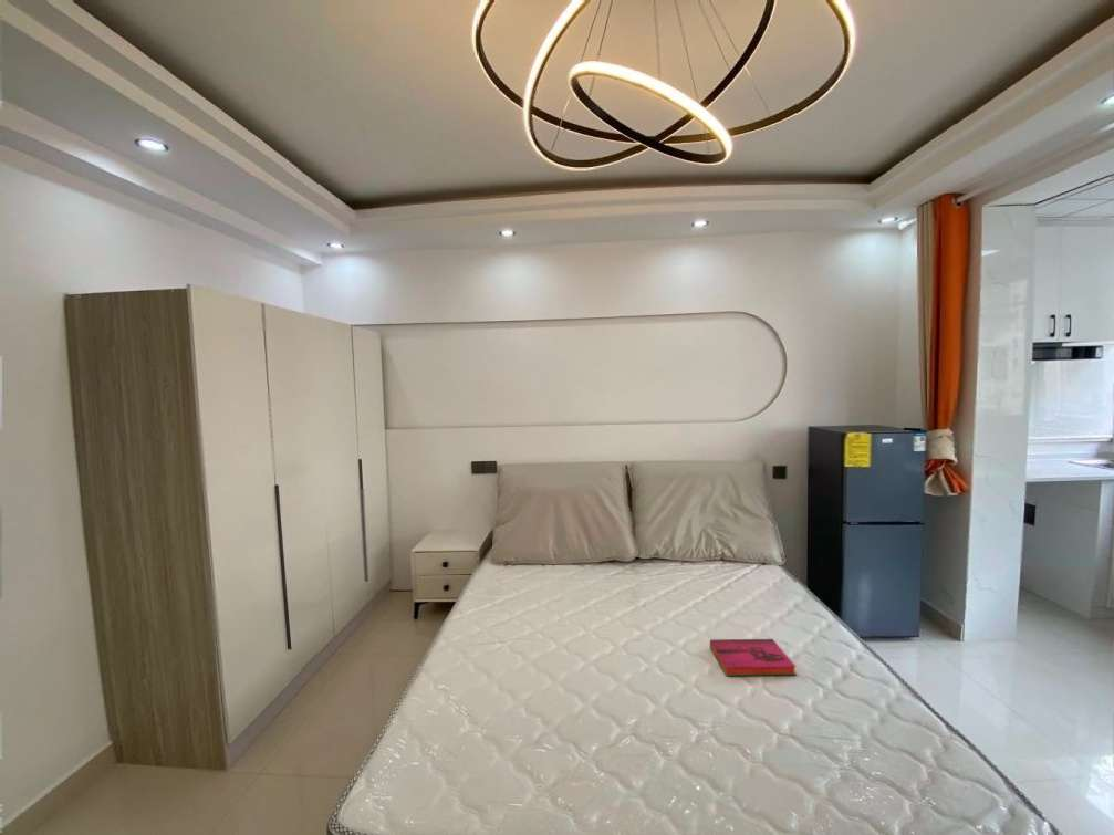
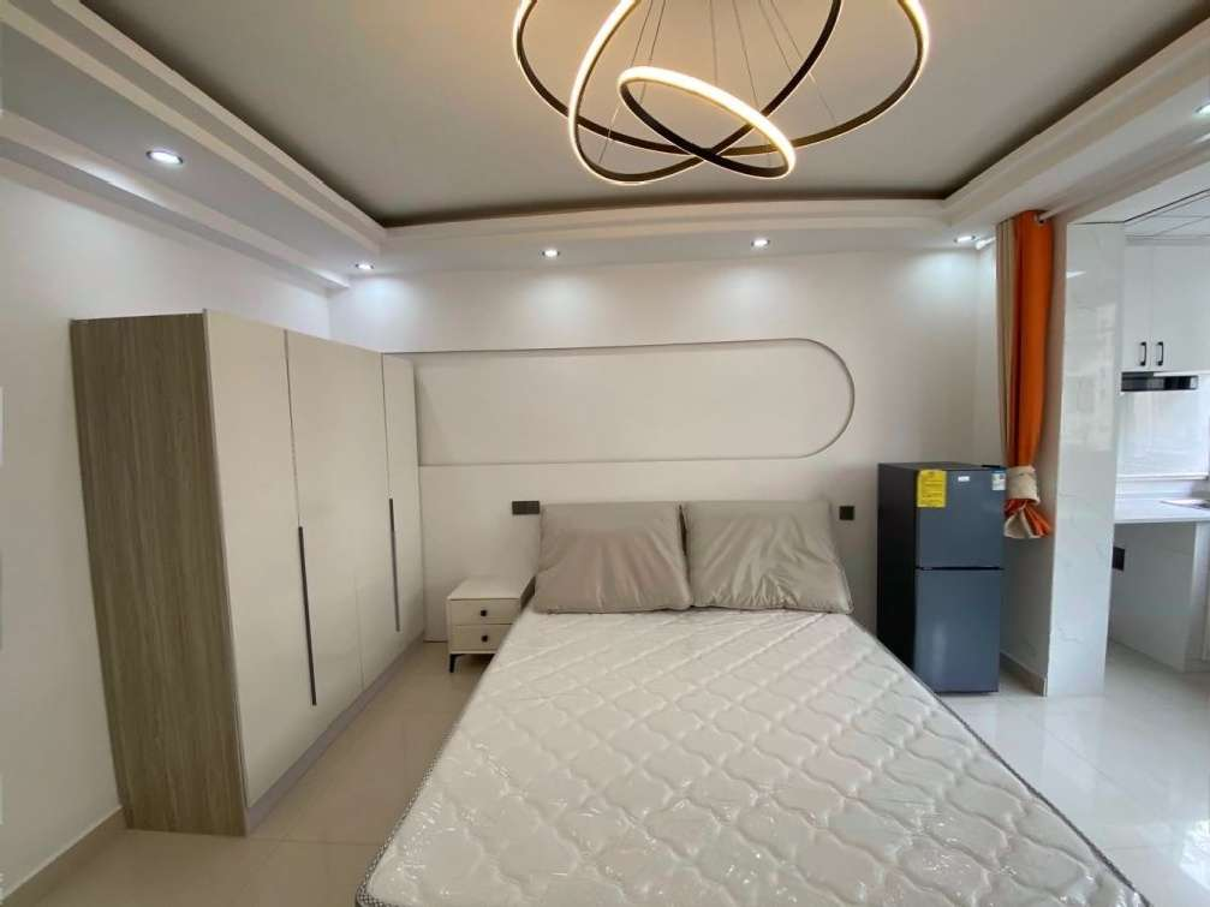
- hardback book (750, 656)
